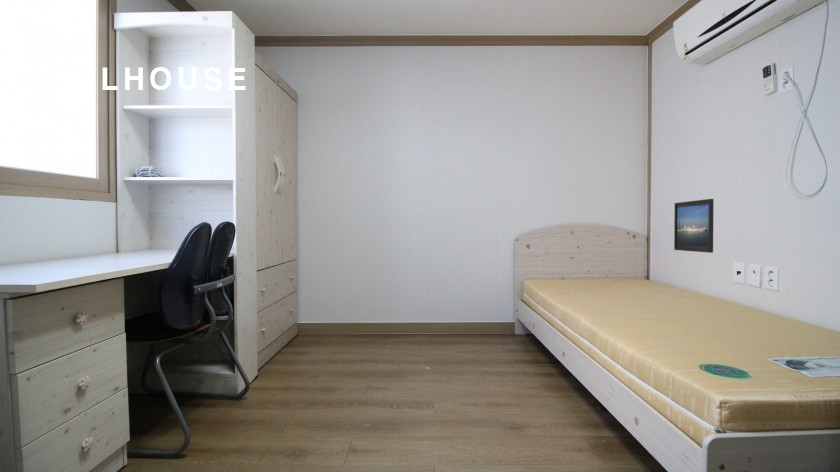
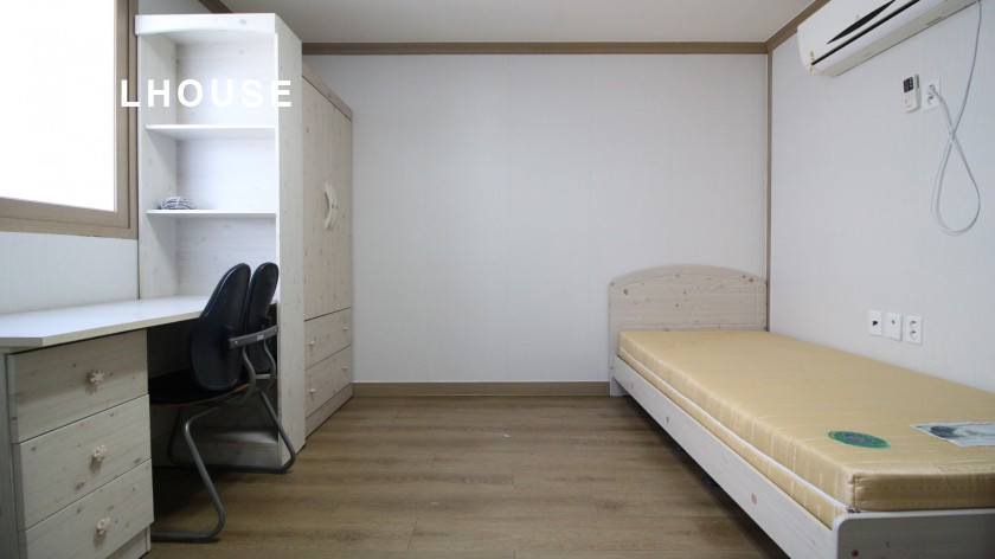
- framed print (692, 226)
